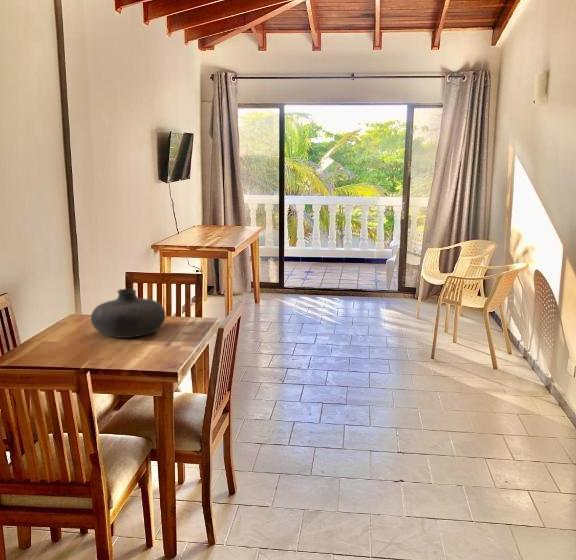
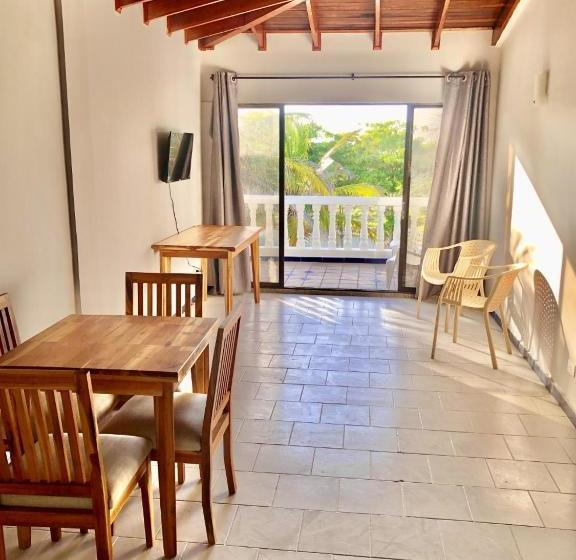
- vase (128, 310)
